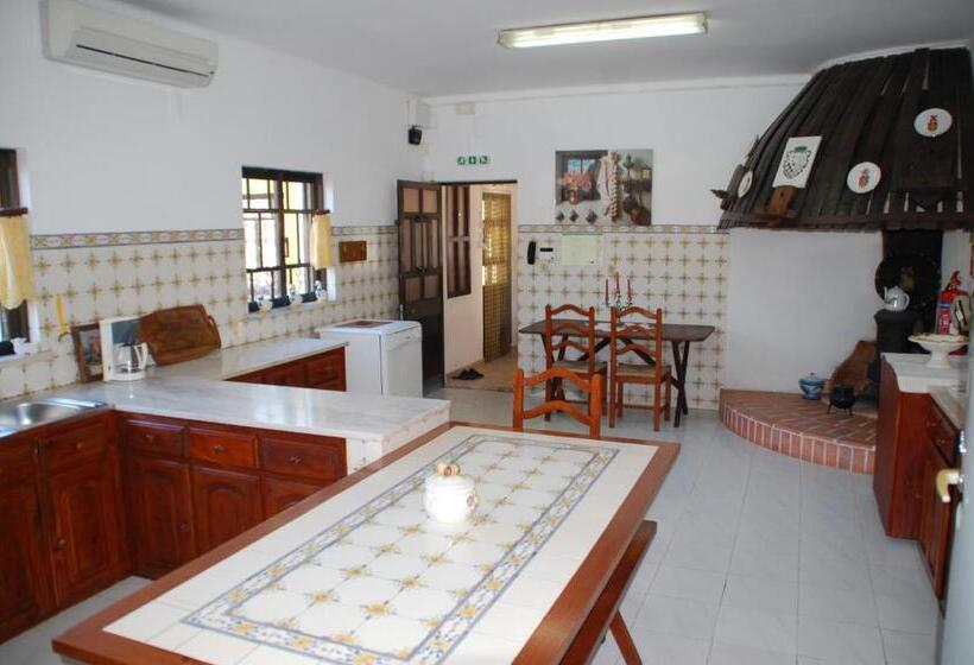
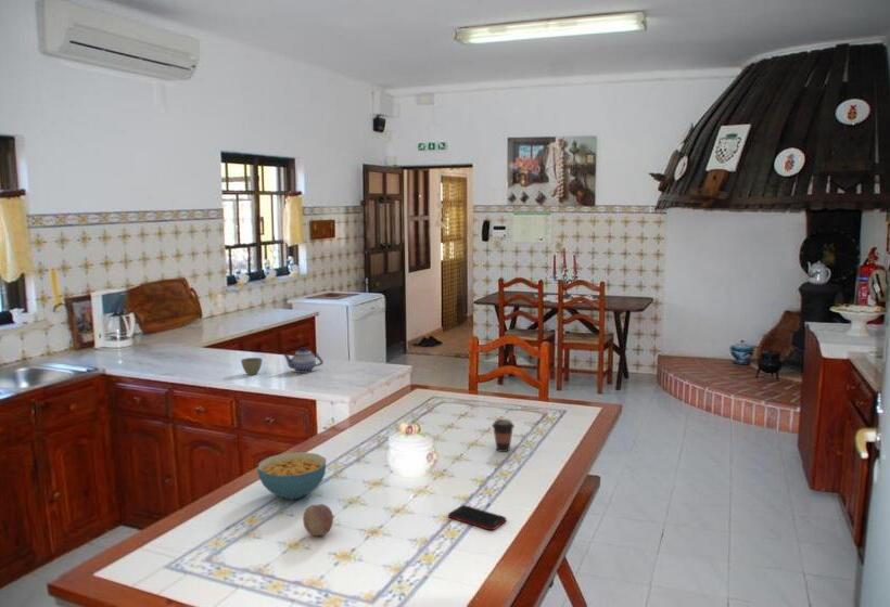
+ flower pot (252, 366)
+ cereal bowl (292, 479)
+ cell phone (476, 517)
+ teapot (303, 359)
+ coffee cup (503, 436)
+ fruit (318, 519)
